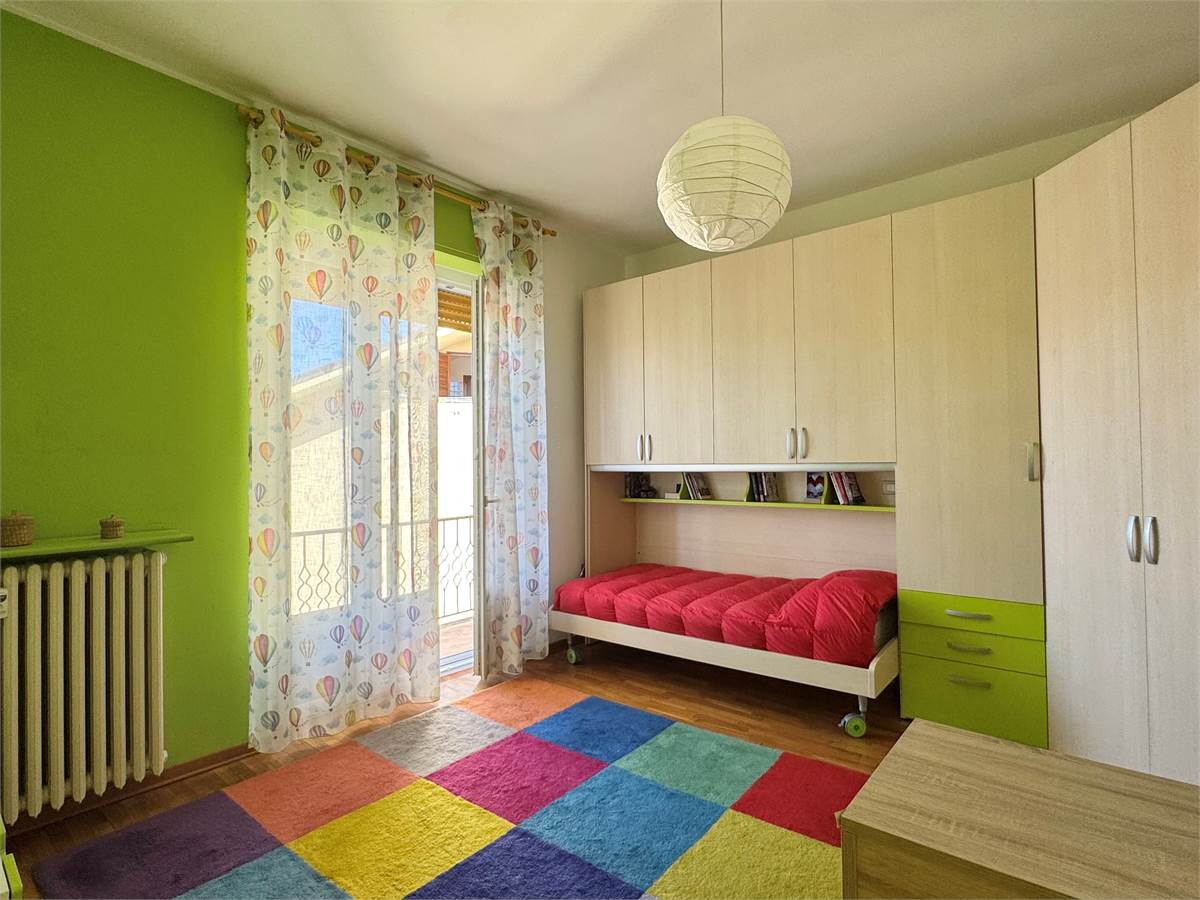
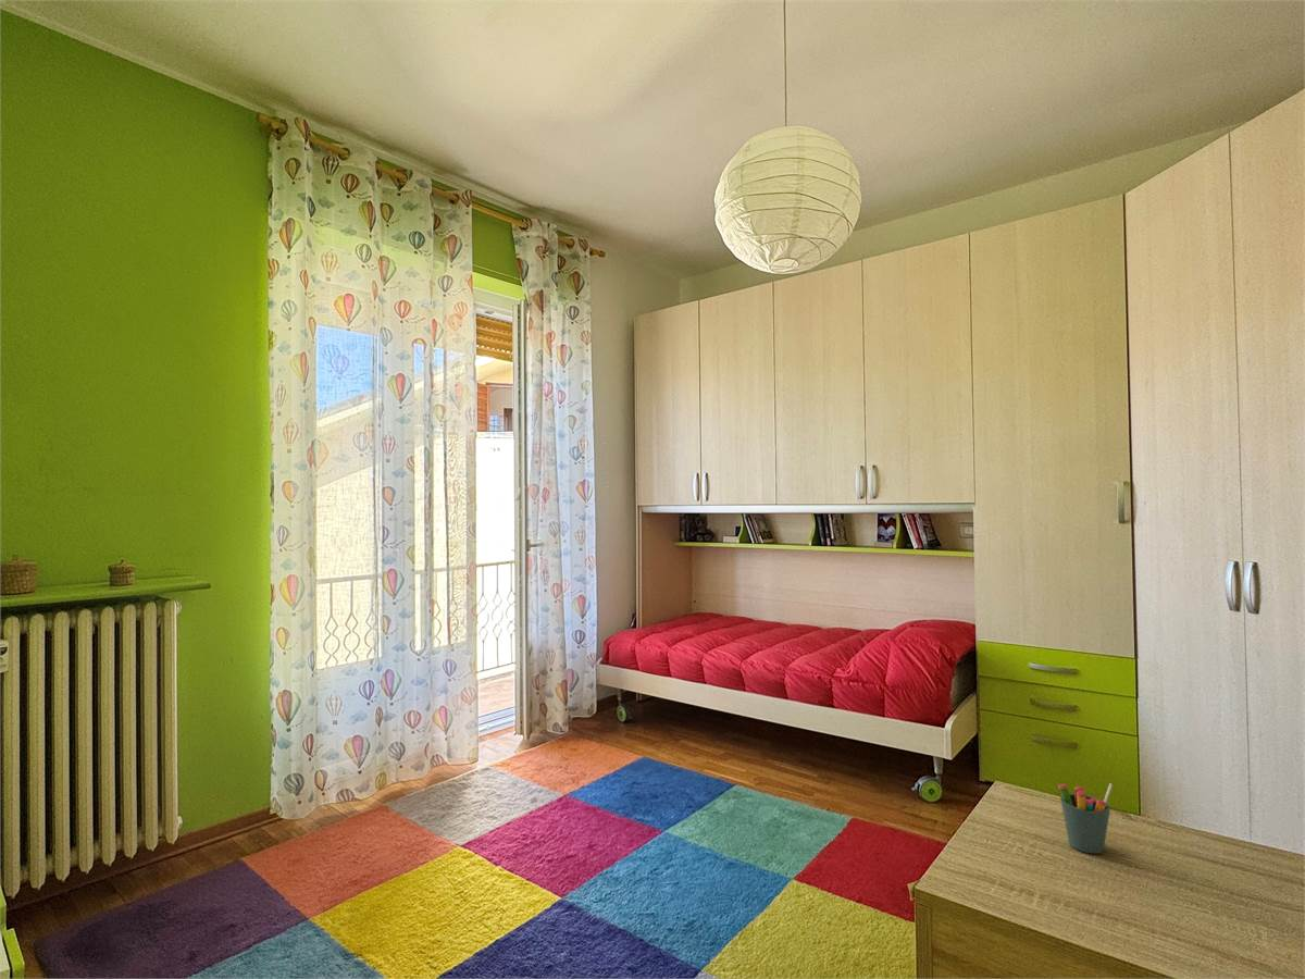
+ pen holder (1084, 813)
